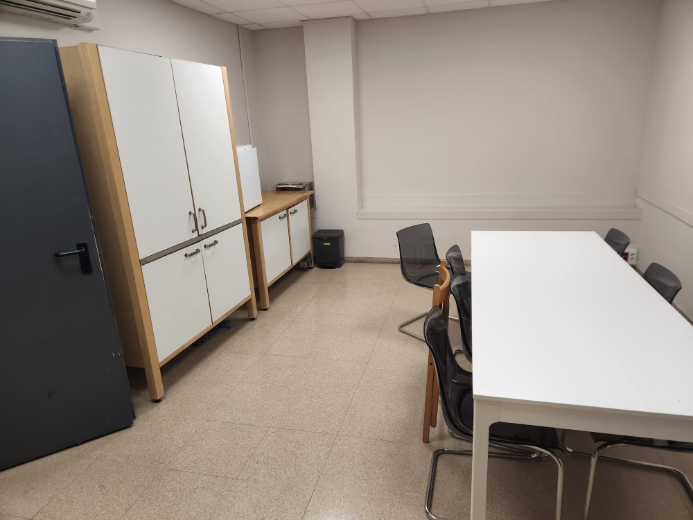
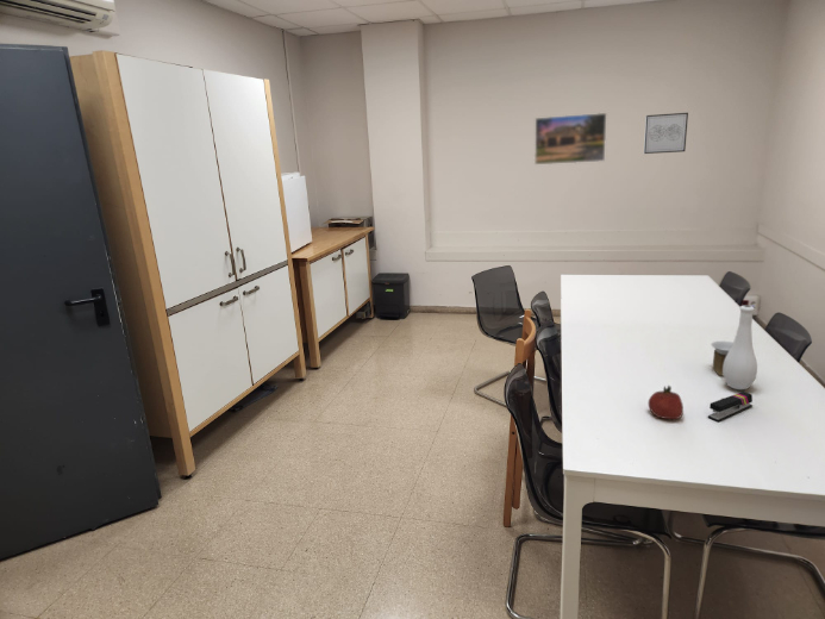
+ stapler (731, 405)
+ wall art (665, 133)
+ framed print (569, 139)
+ vase (735, 340)
+ fruit (667, 400)
